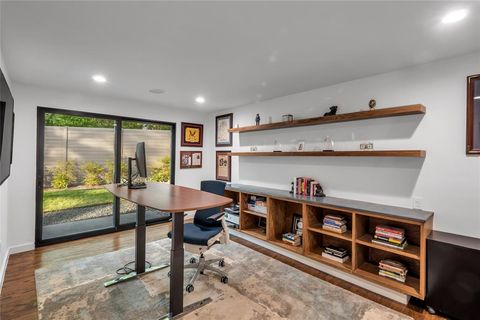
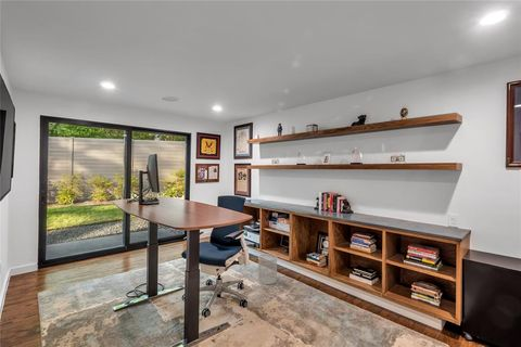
+ wastebasket (267, 269)
